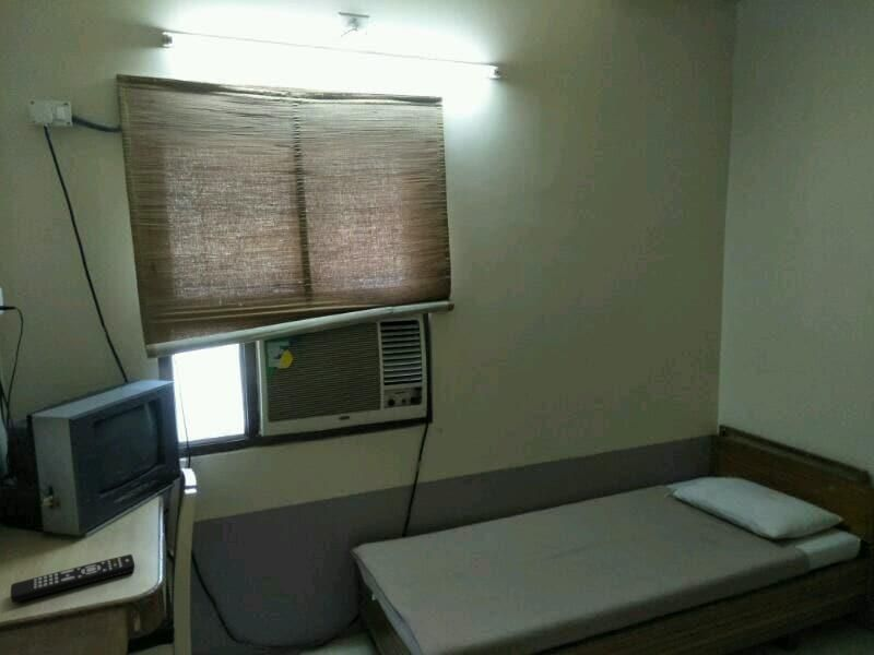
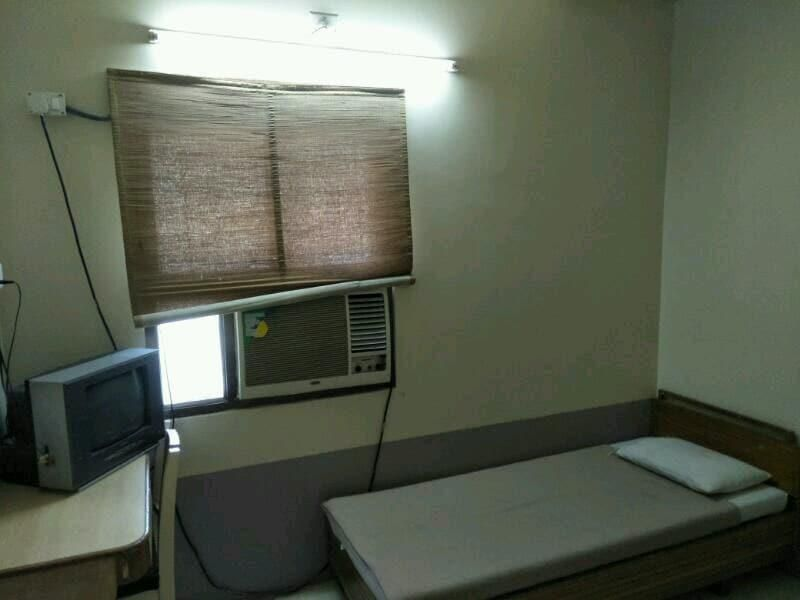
- remote control (74, 577)
